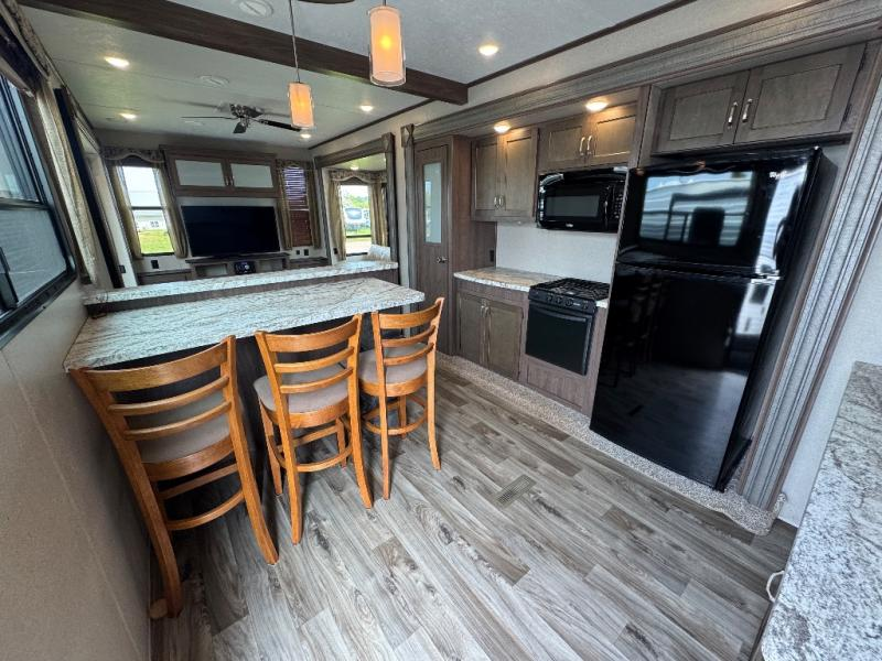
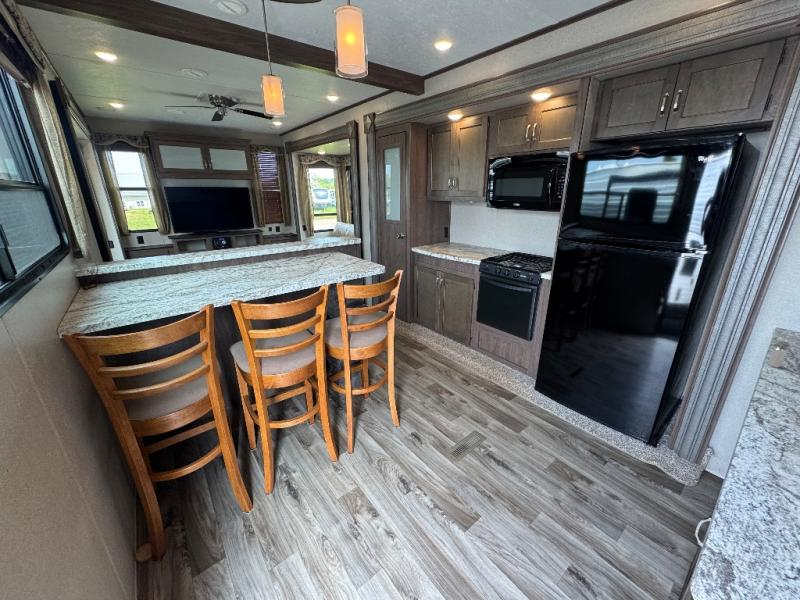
+ shaker (778, 354)
